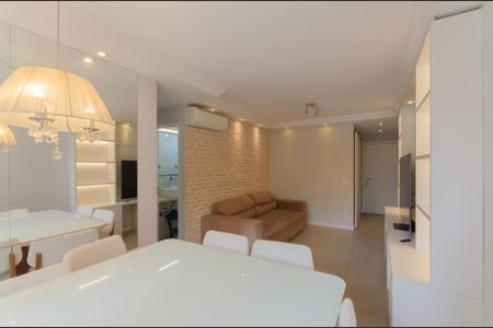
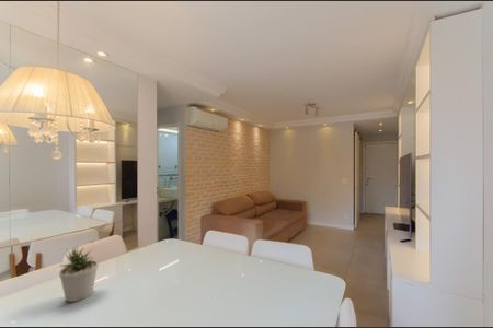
+ potted plant (80, 270)
